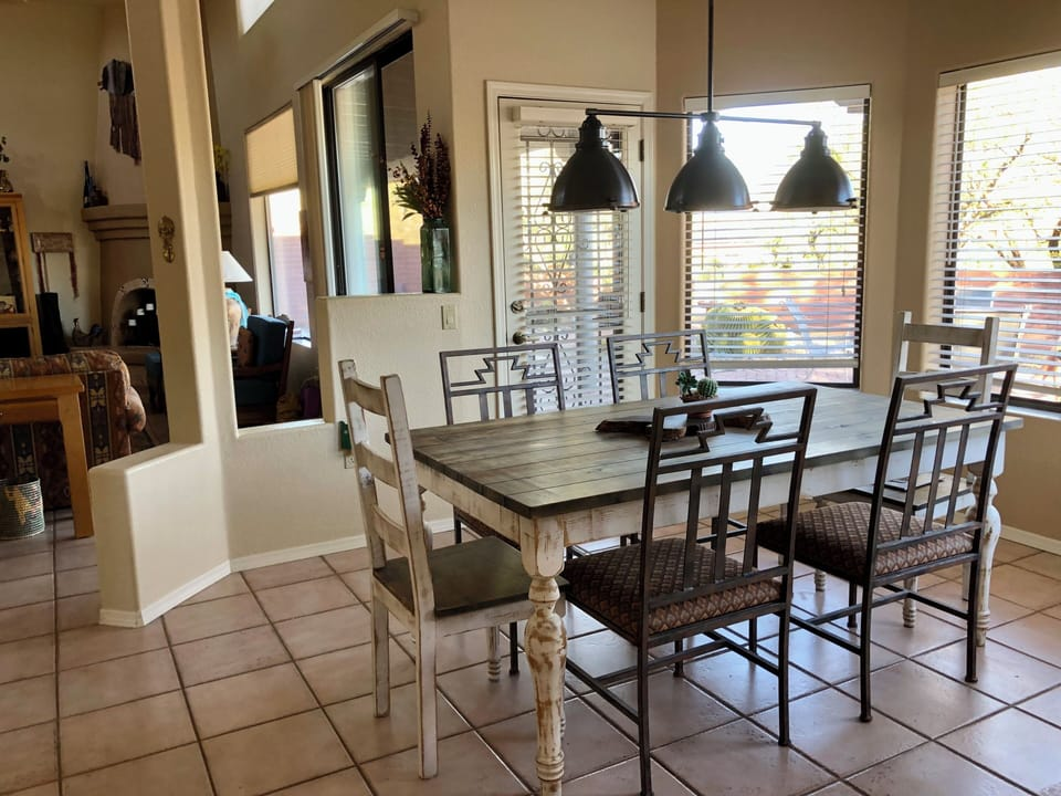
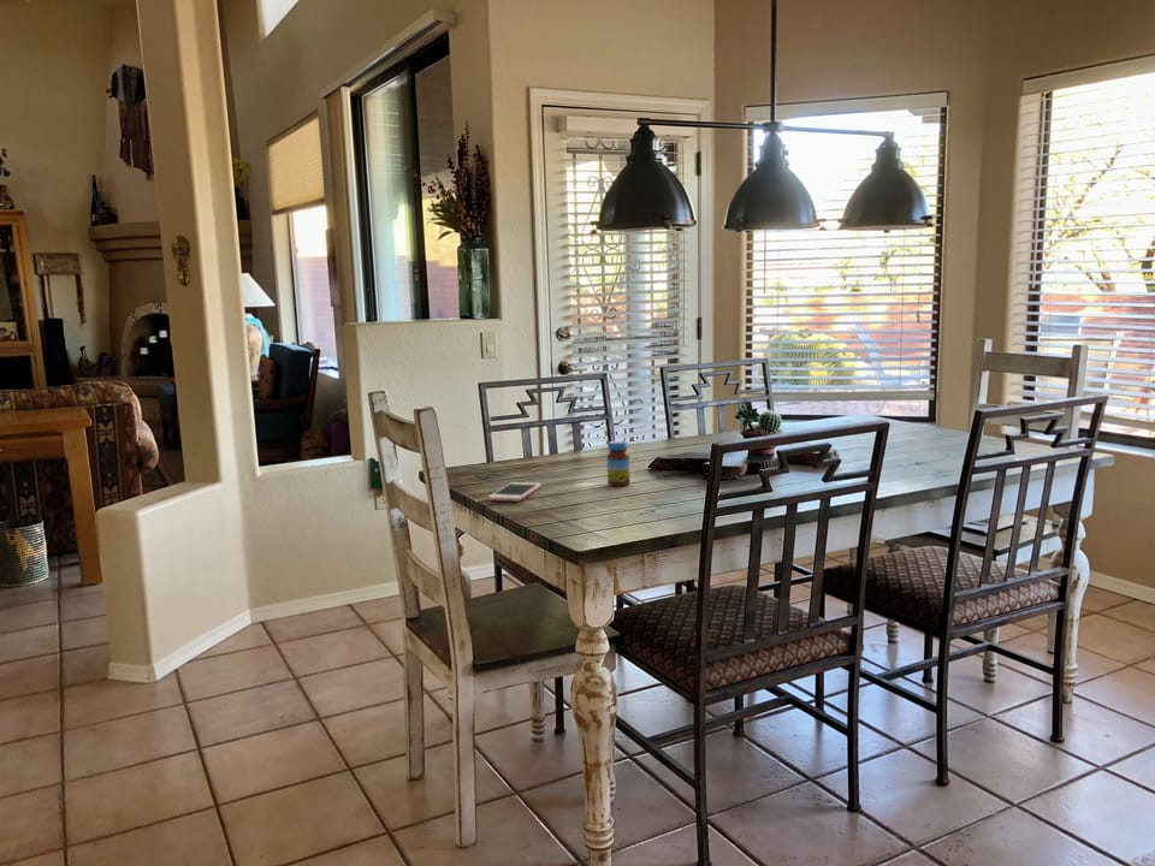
+ jar (618, 462)
+ cell phone (515, 491)
